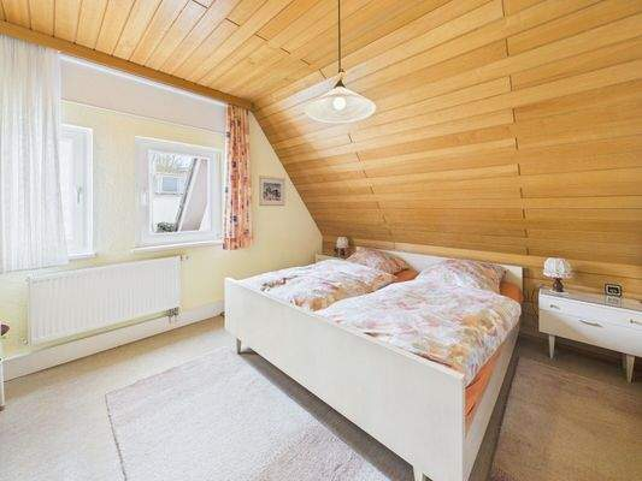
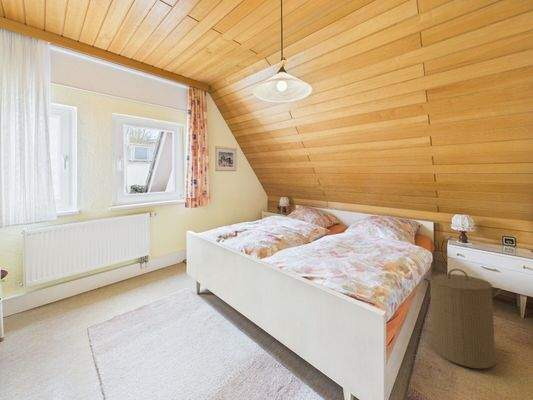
+ laundry hamper (460, 310)
